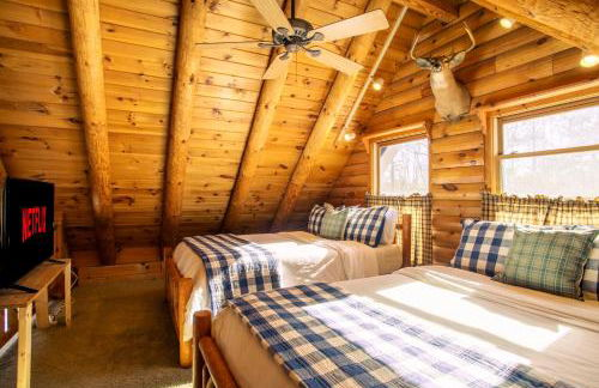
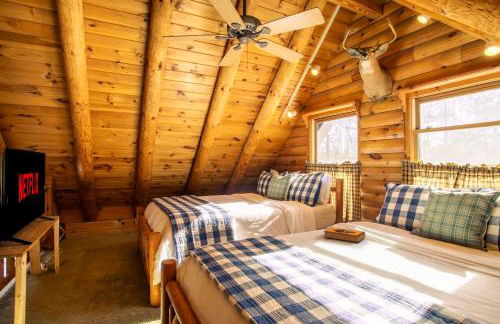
+ hardback book (344, 234)
